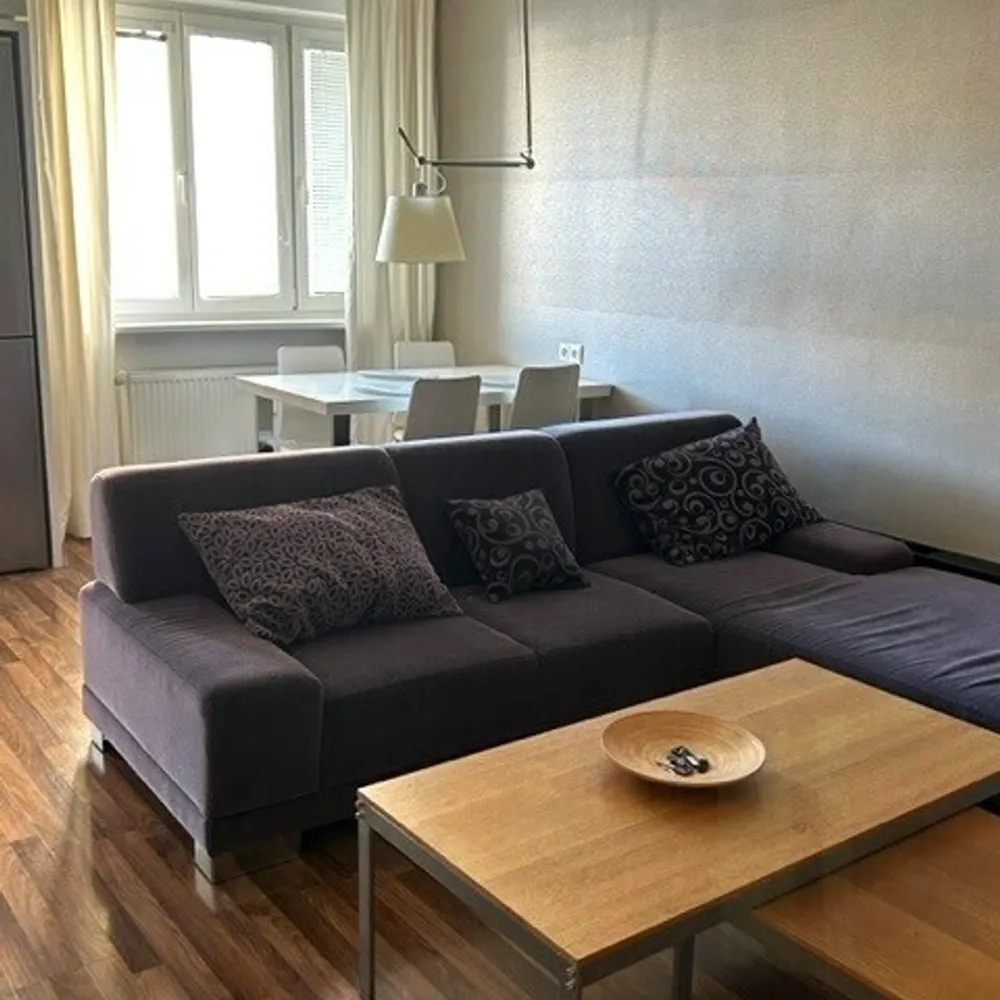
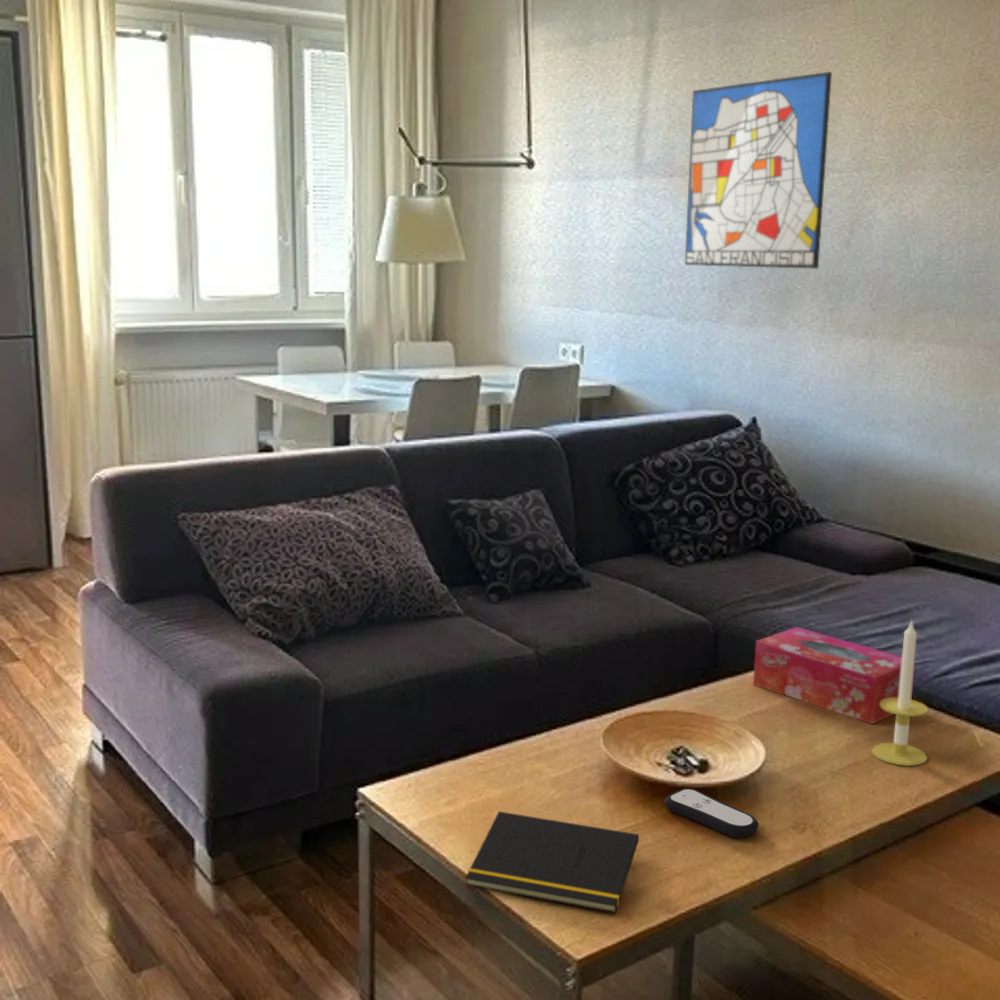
+ wall art (752, 175)
+ remote control (711, 812)
+ notepad (553, 859)
+ candle (905, 687)
+ tissue box (832, 672)
